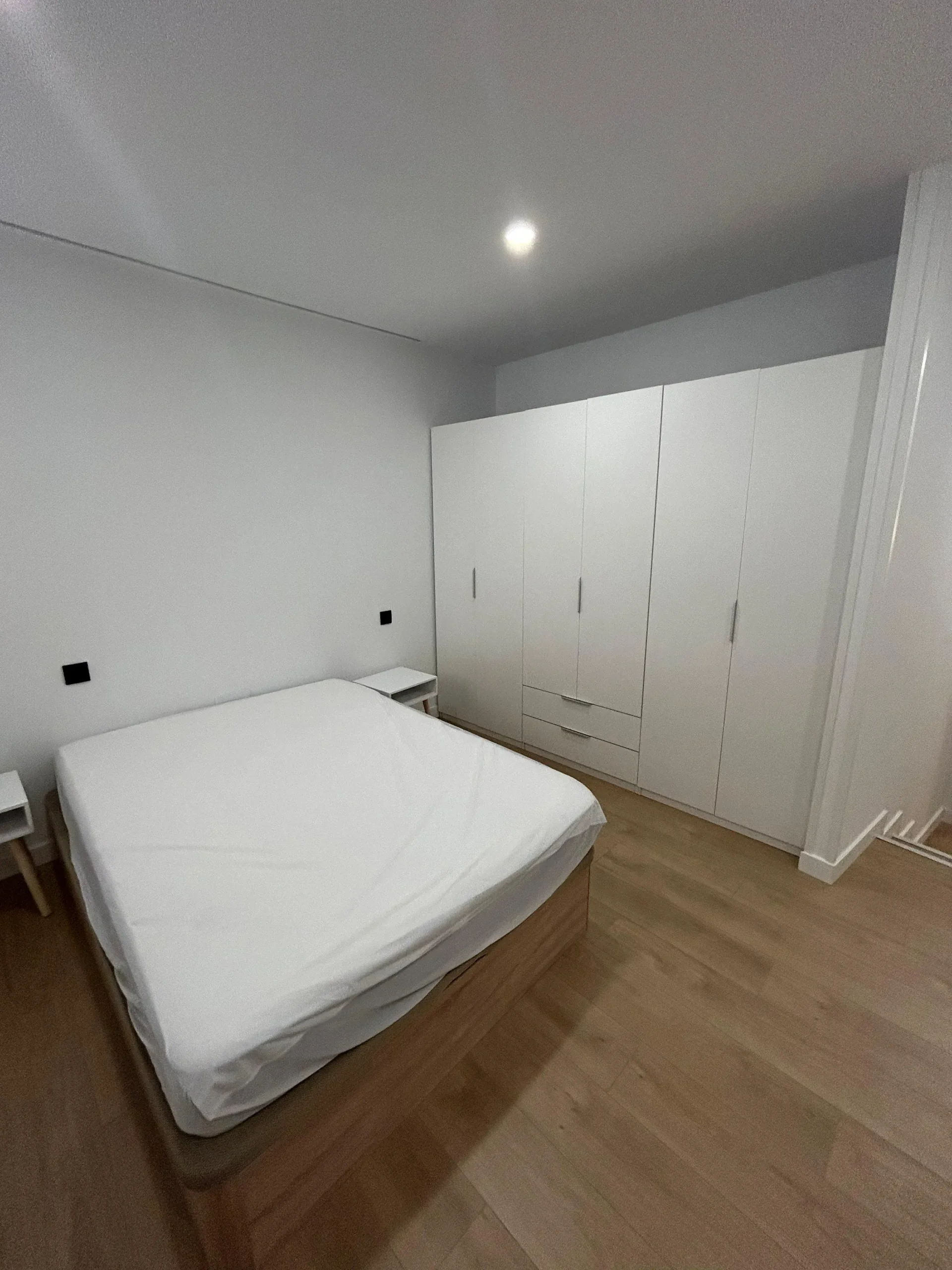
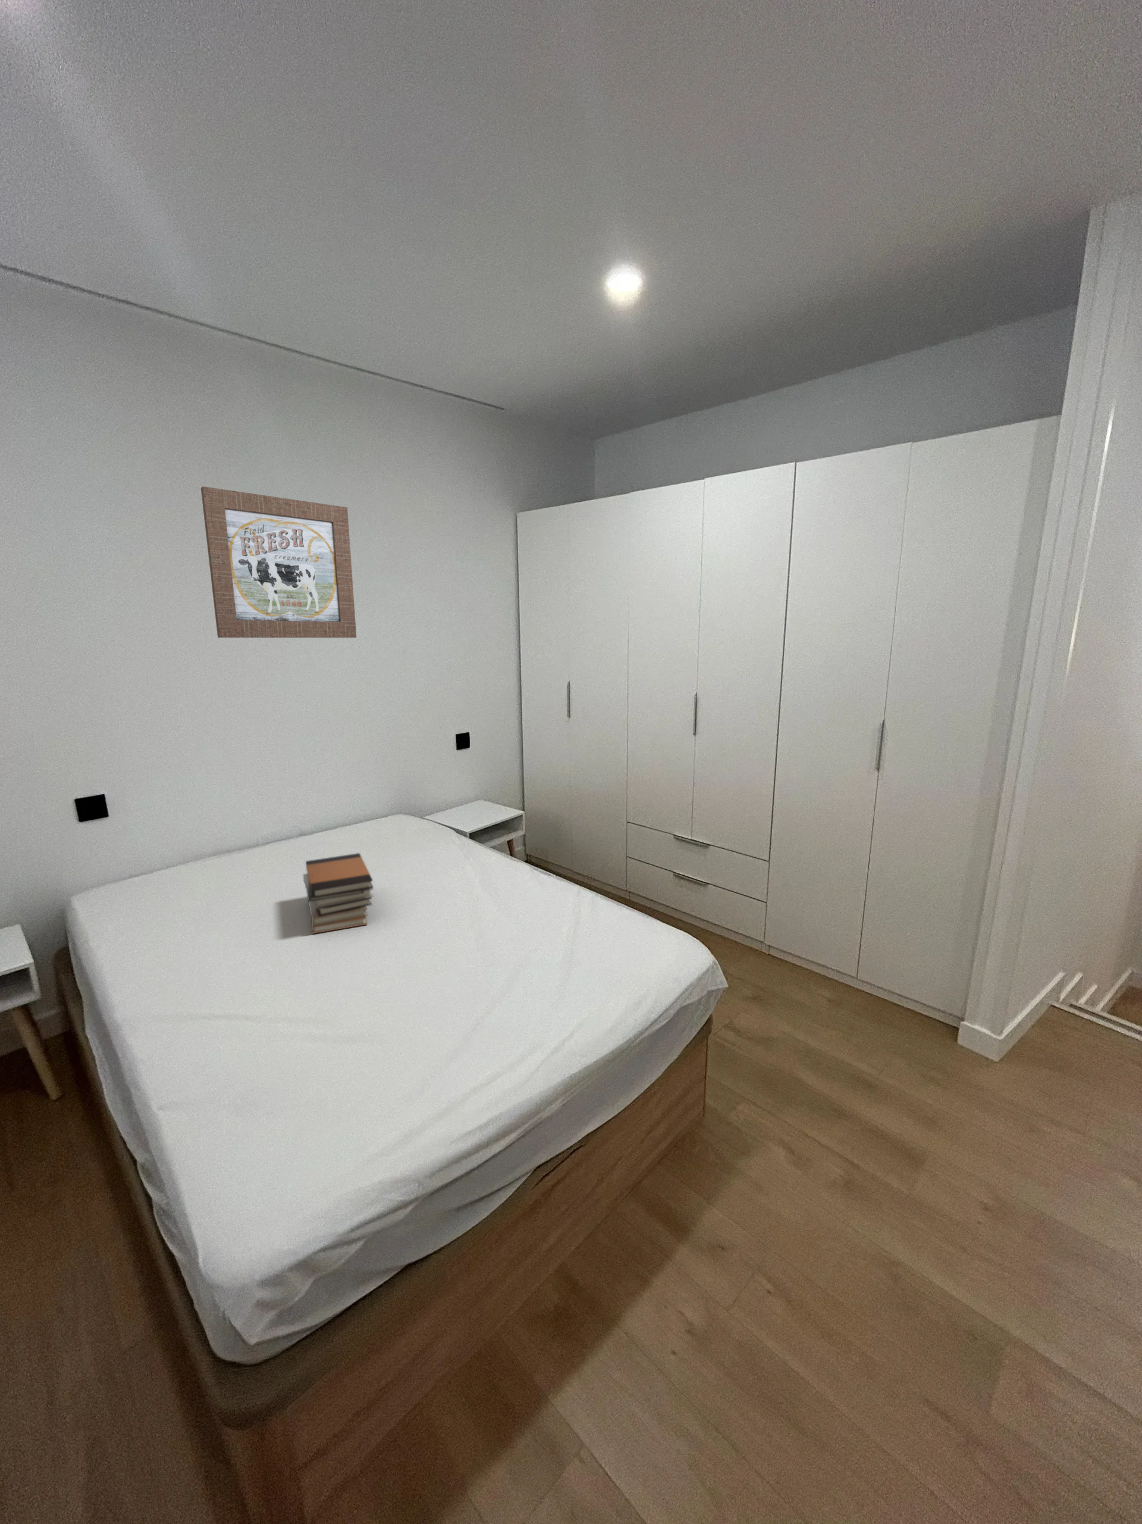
+ book stack (338, 890)
+ wall art (286, 569)
